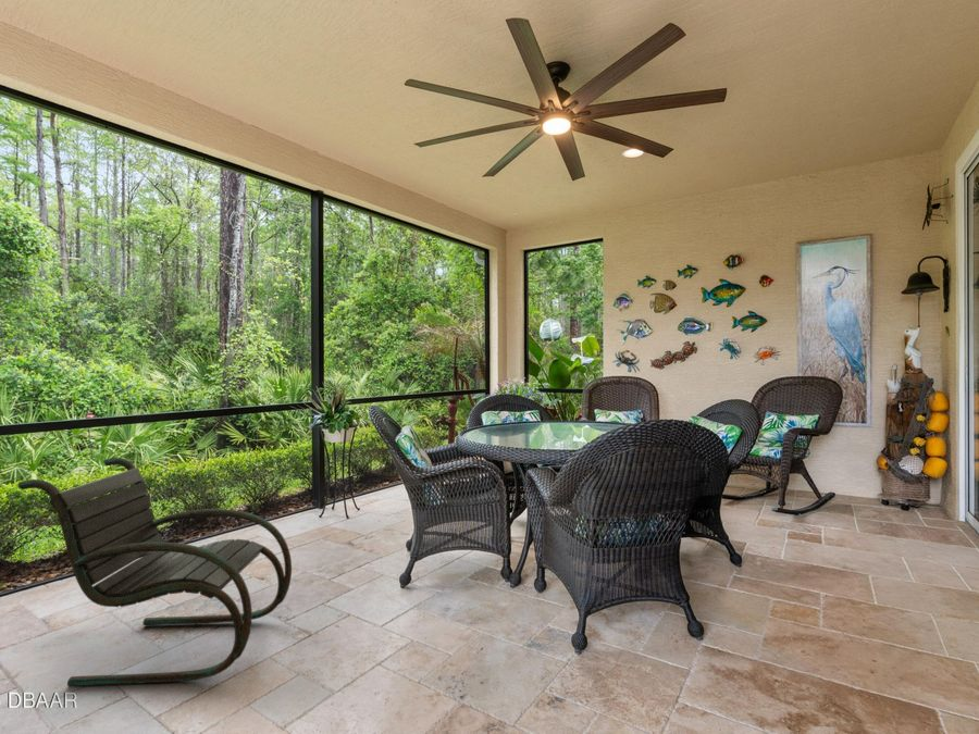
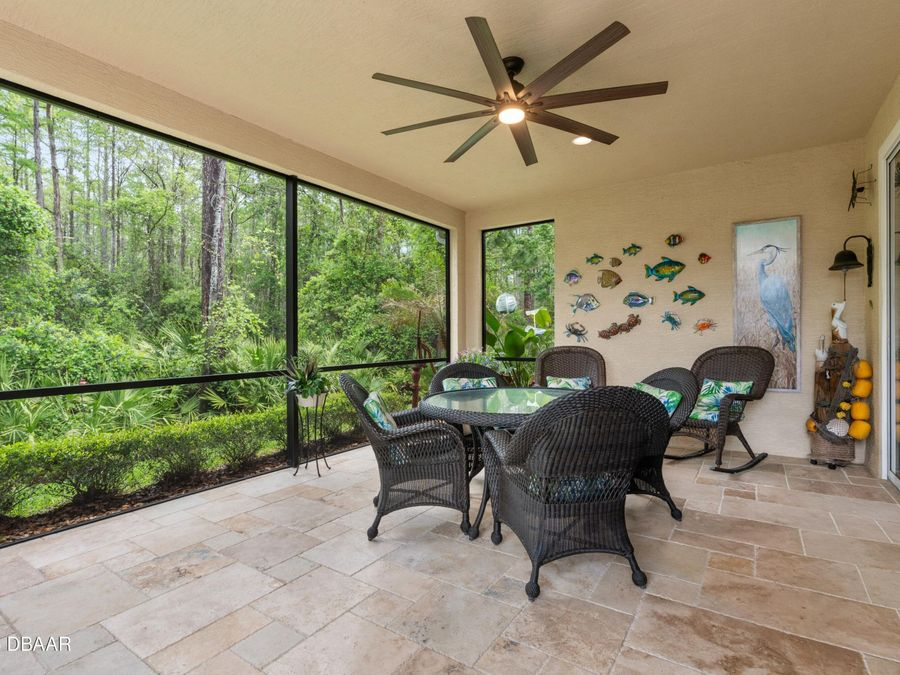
- lounge chair (172, 557)
